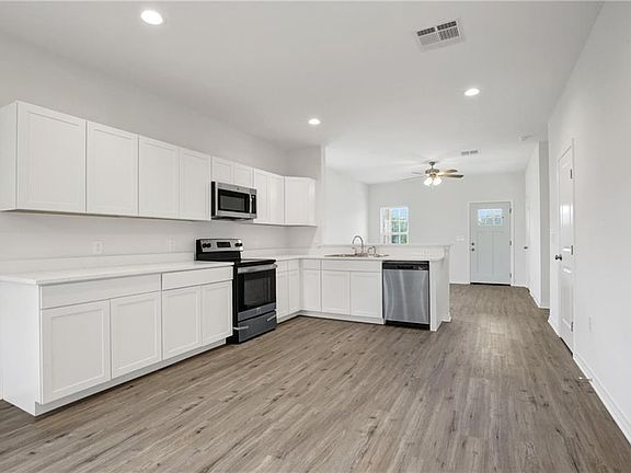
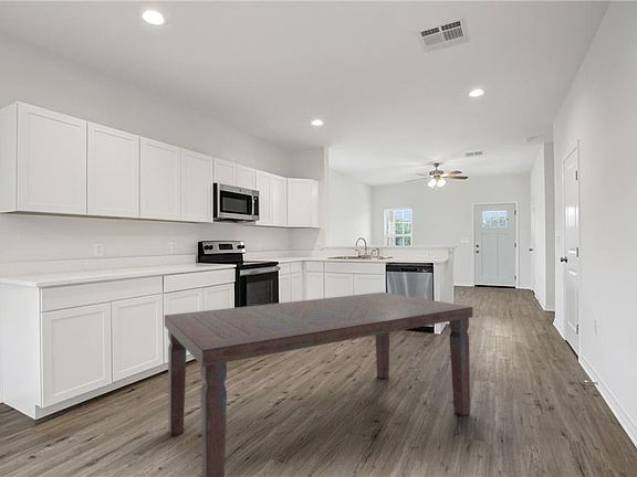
+ dining table (320, 344)
